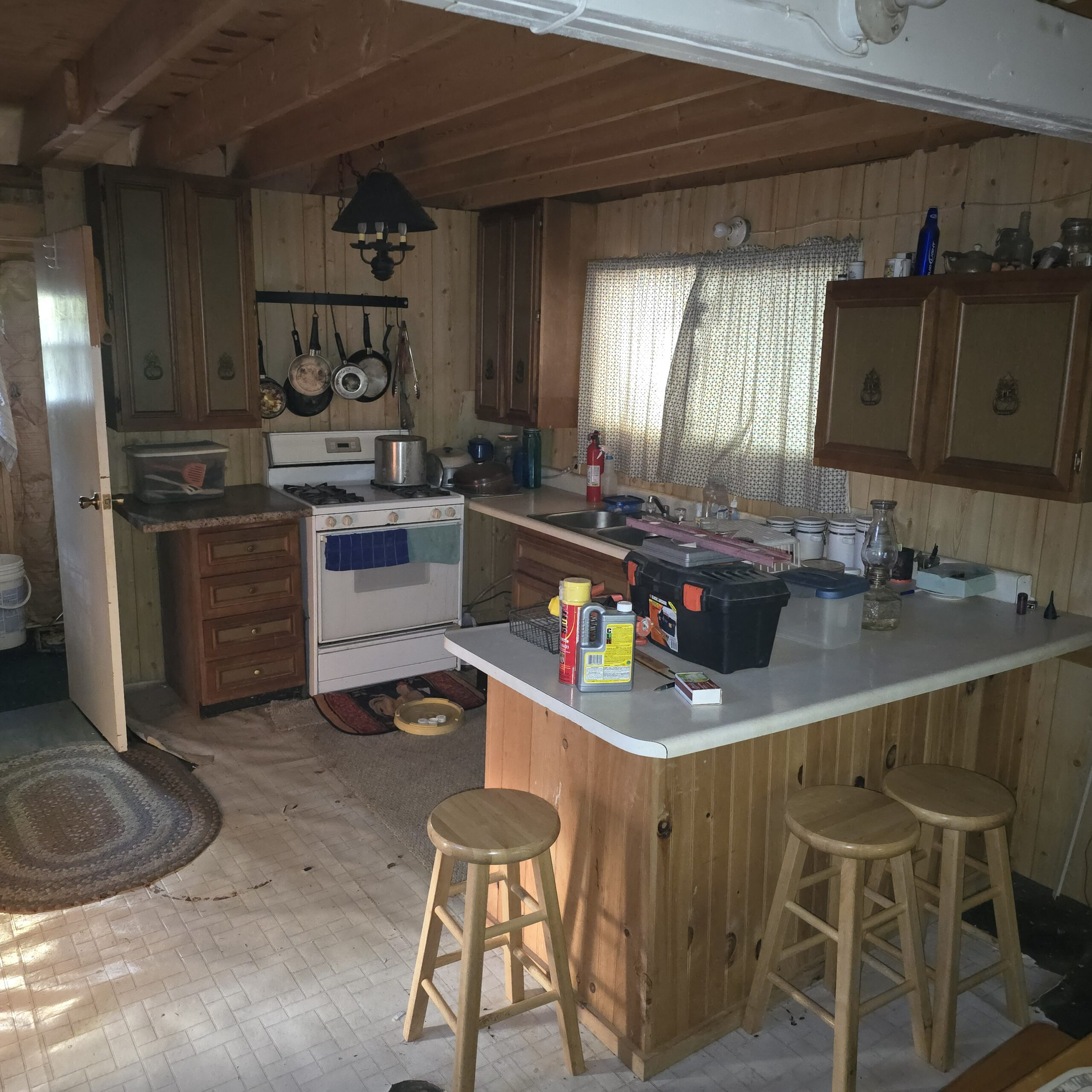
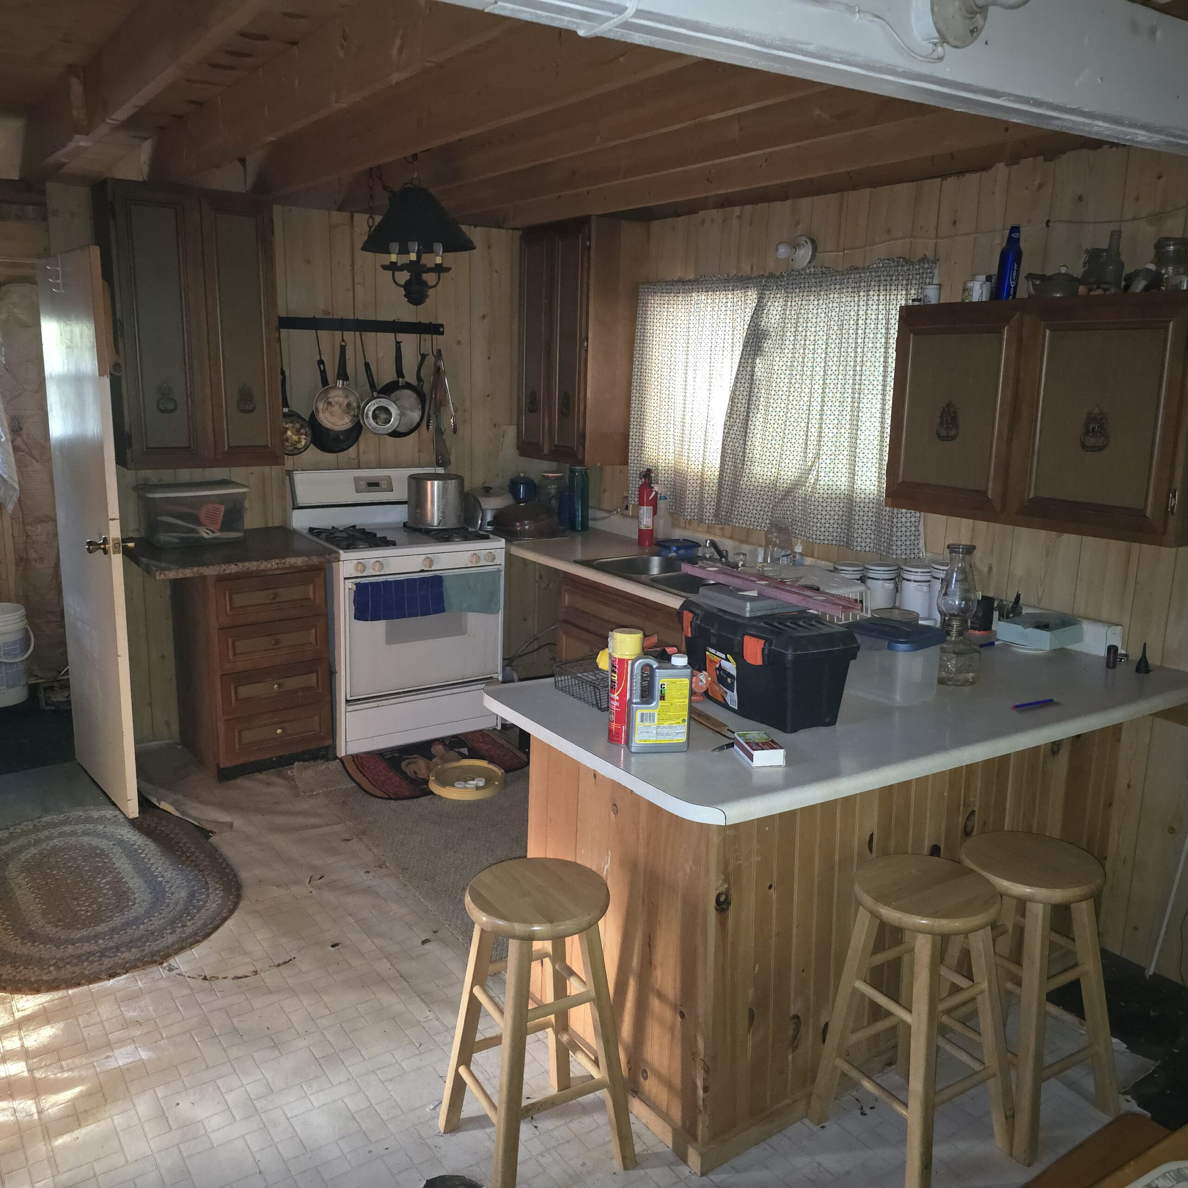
+ pen (1036, 703)
